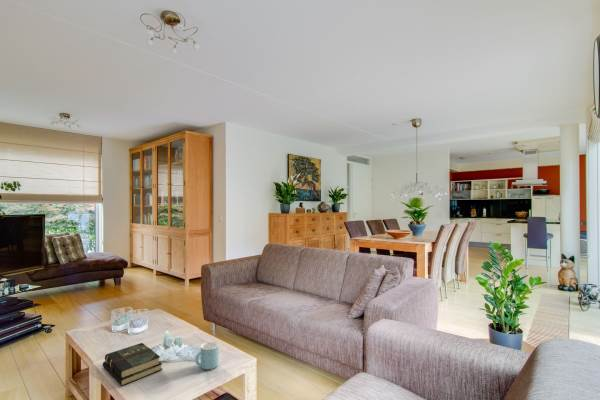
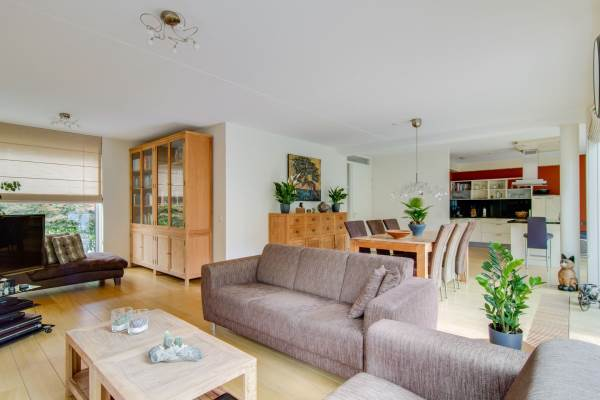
- book (132, 362)
- mug (206, 356)
